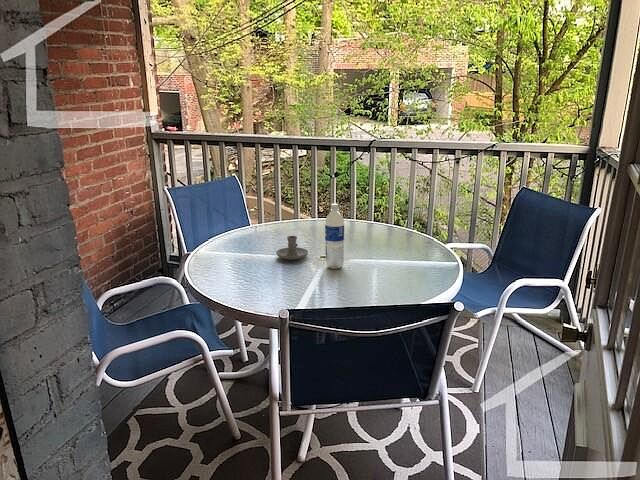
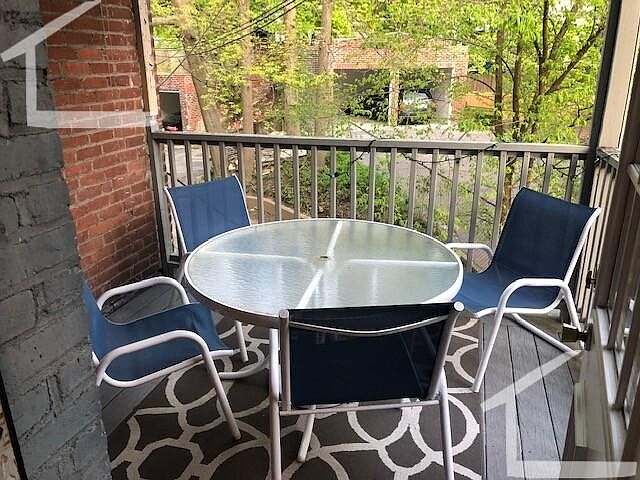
- candle holder (292, 246)
- water bottle (334, 236)
